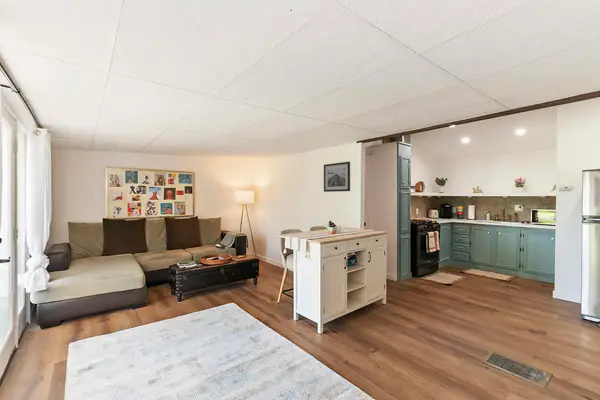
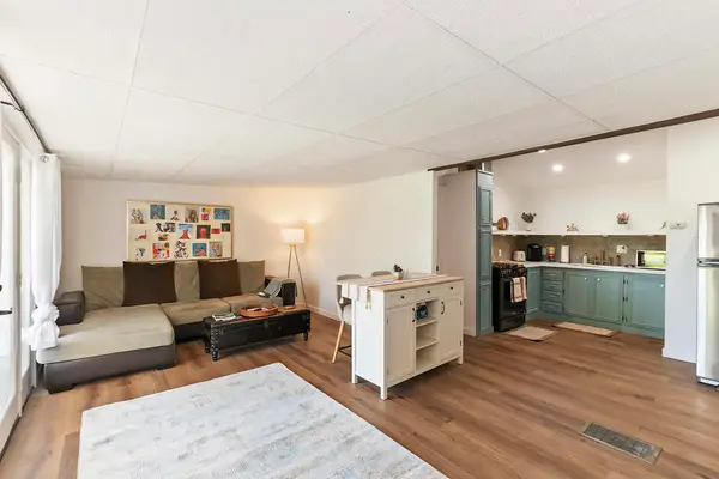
- wall art (336, 177)
